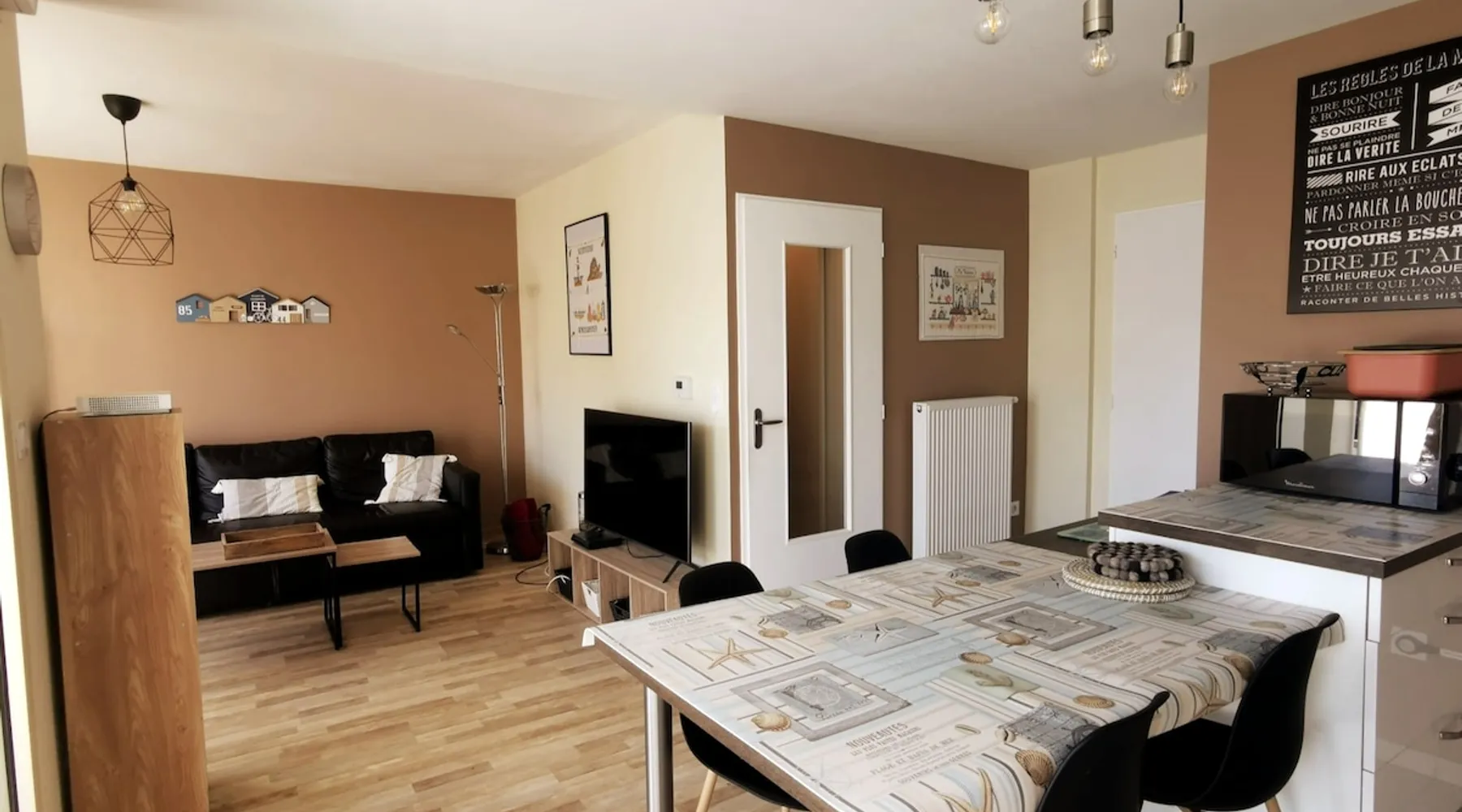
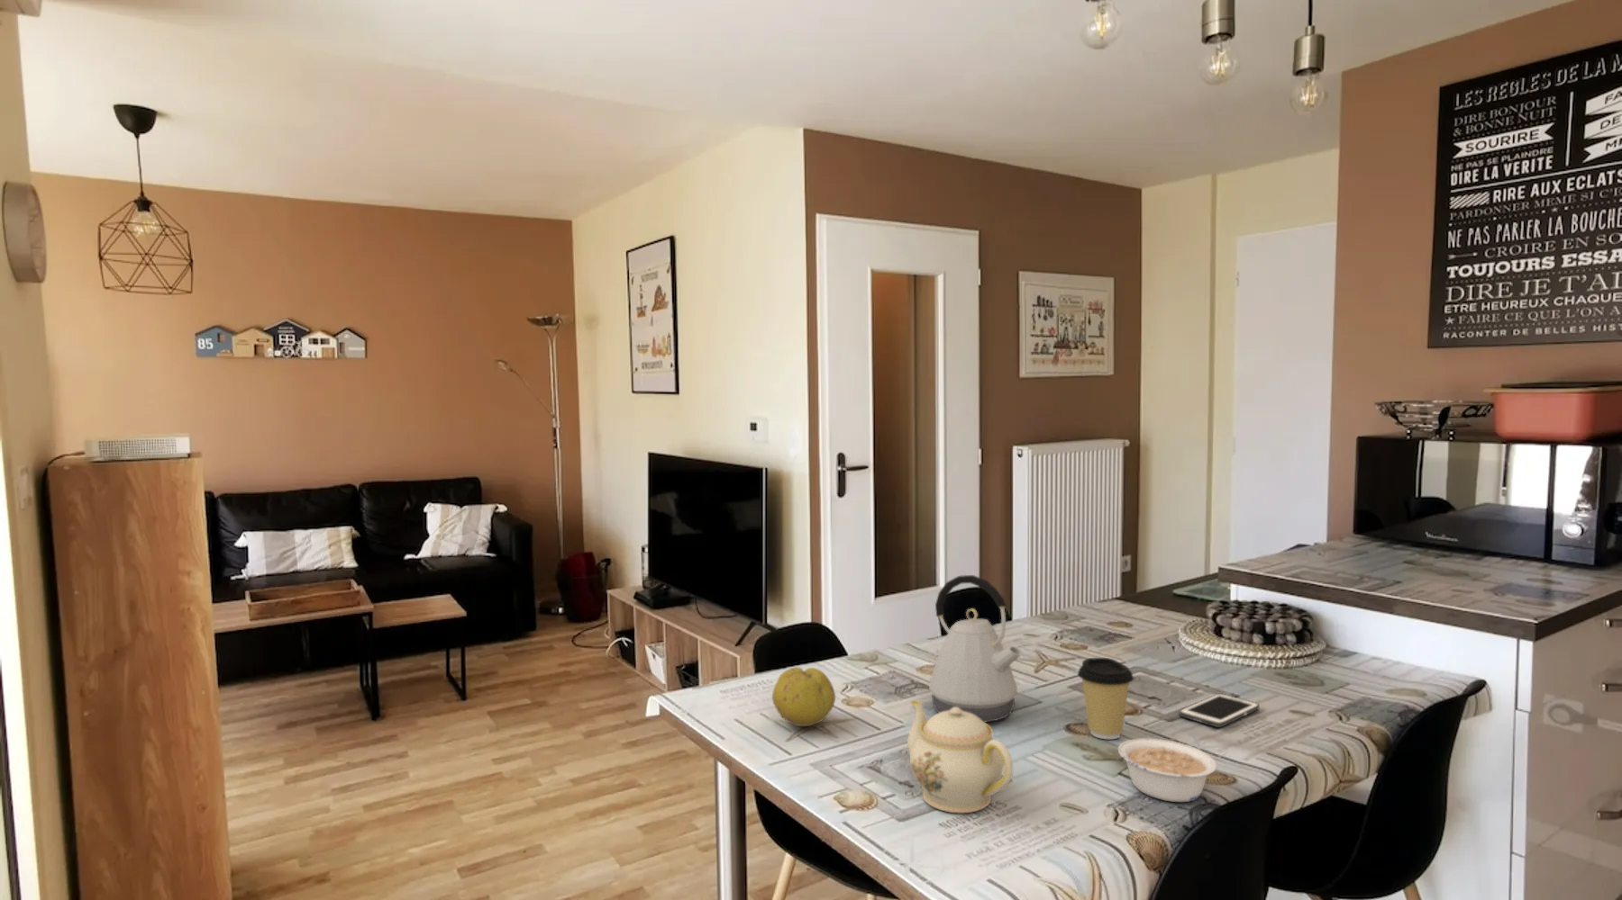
+ coffee cup (1105, 698)
+ legume (1168, 769)
+ teapot (959, 754)
+ kettle (974, 644)
+ cell phone (1219, 709)
+ fruit (802, 697)
